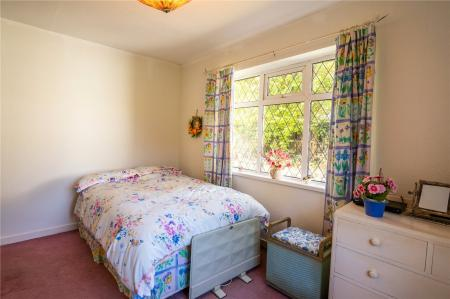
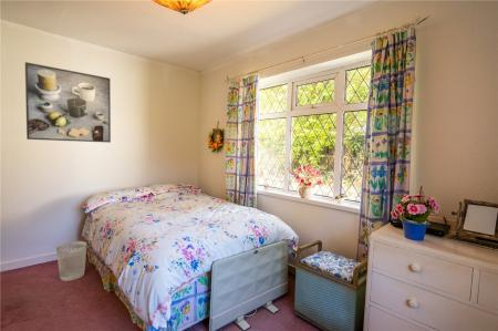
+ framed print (71, 106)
+ wastebasket (72, 260)
